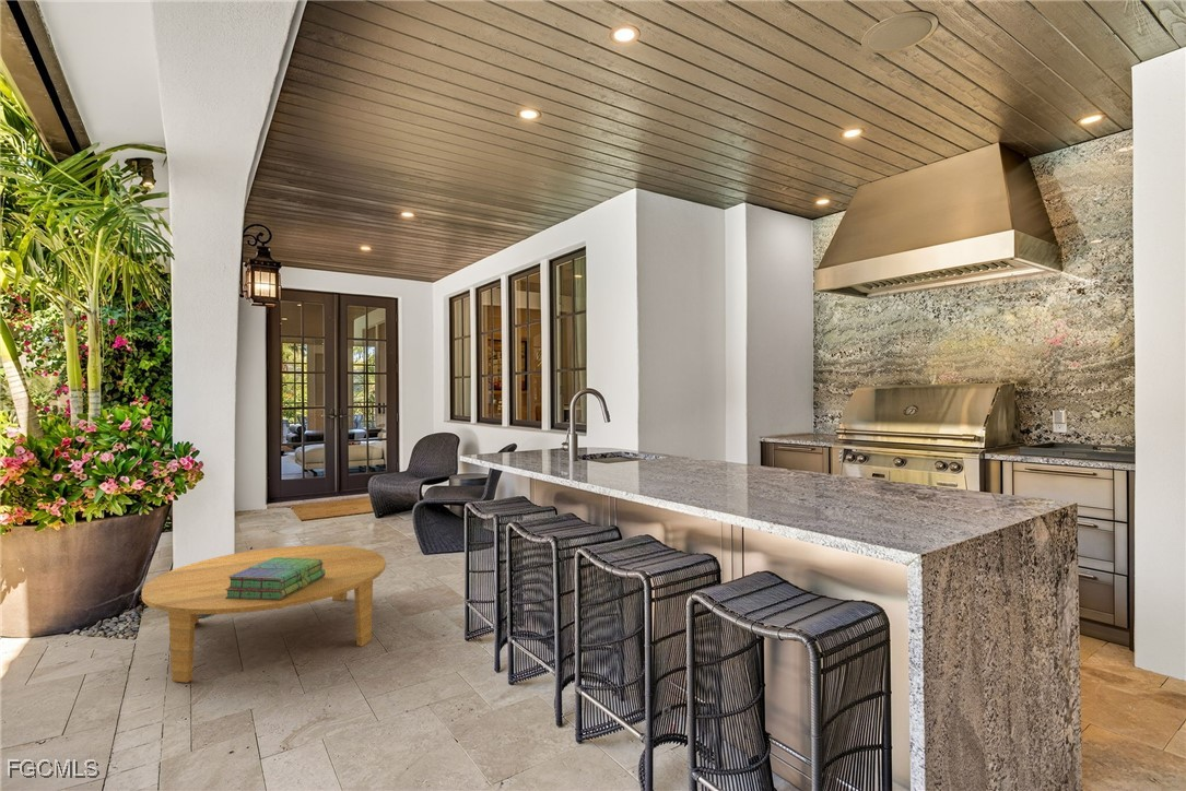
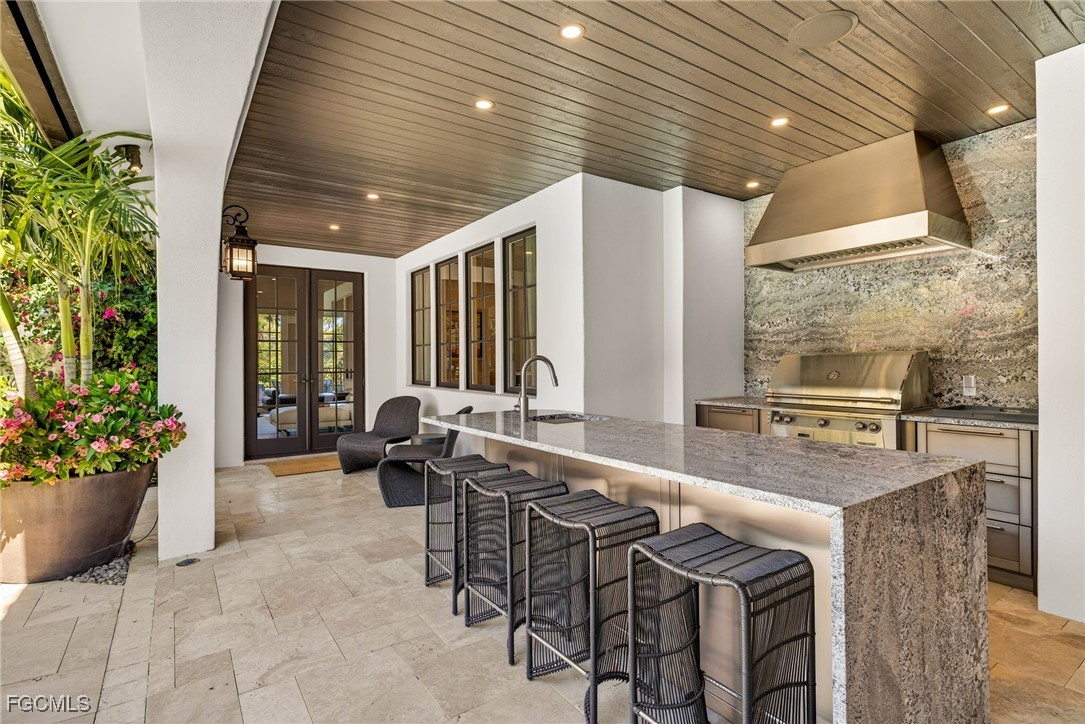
- stack of books (278, 576)
- coffee table (273, 602)
